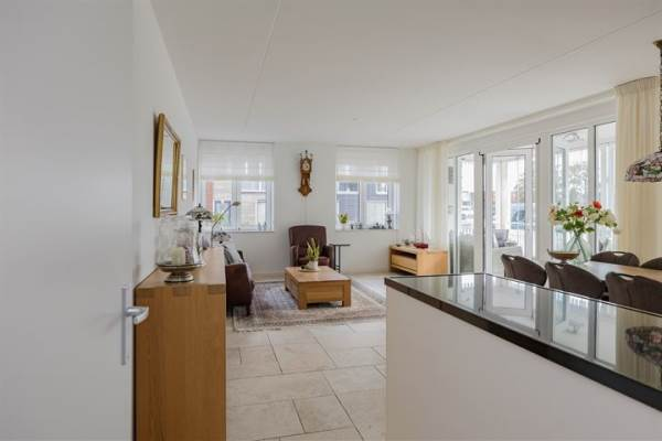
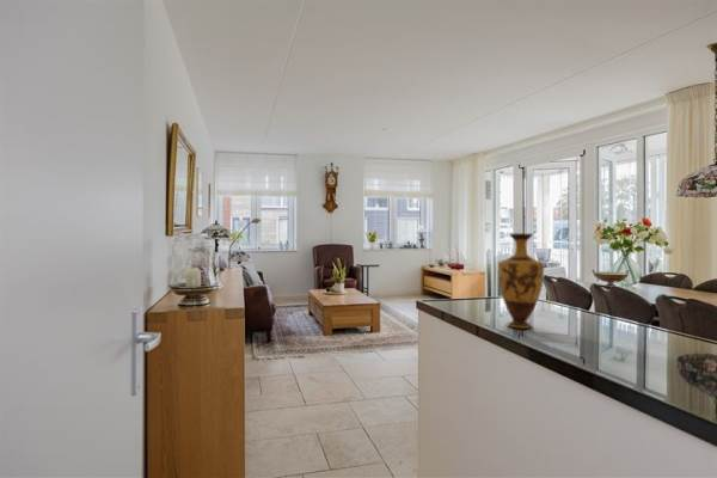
+ vase (520, 278)
